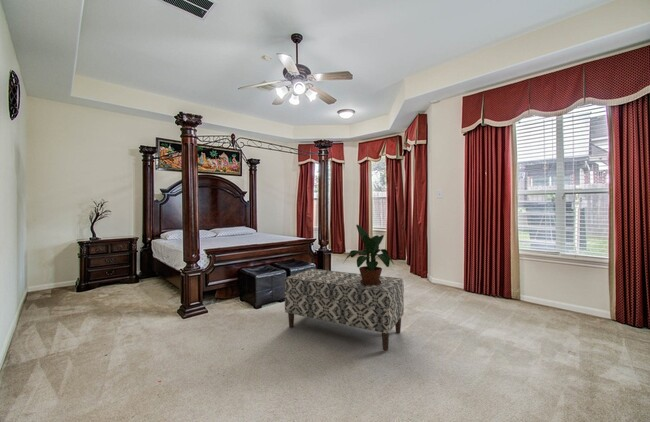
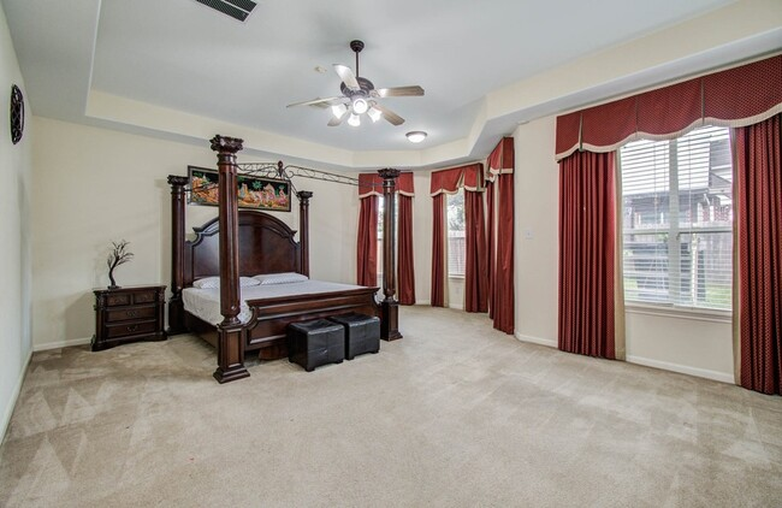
- potted plant (371, 253)
- bench (343, 303)
